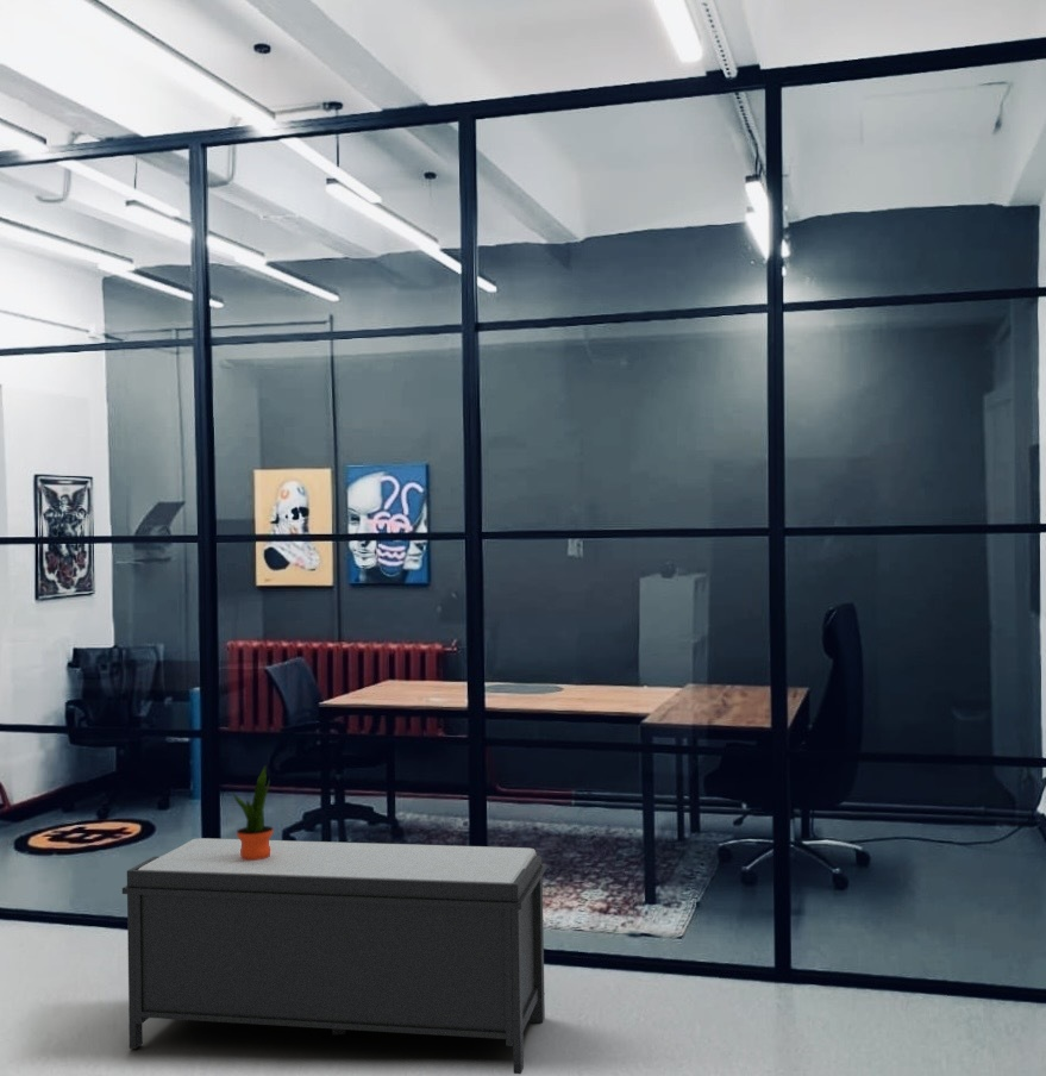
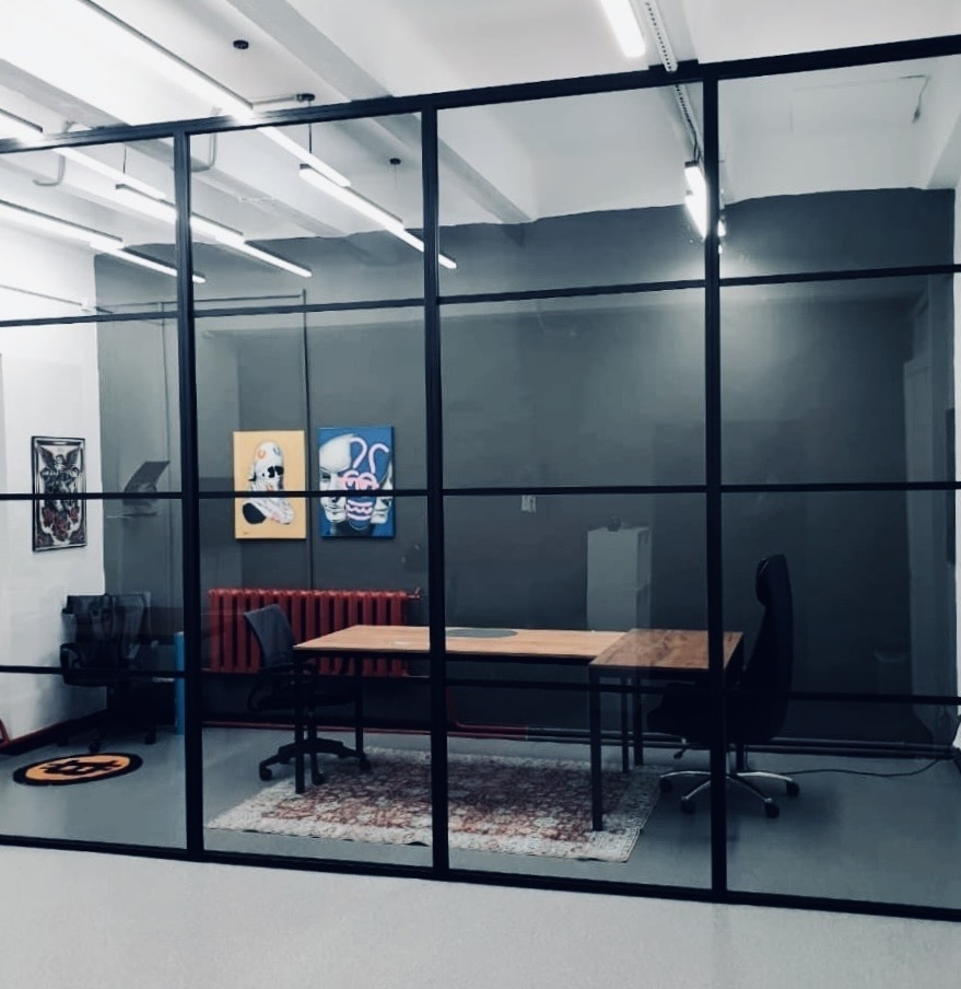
- potted plant (255, 811)
- bench (340, 945)
